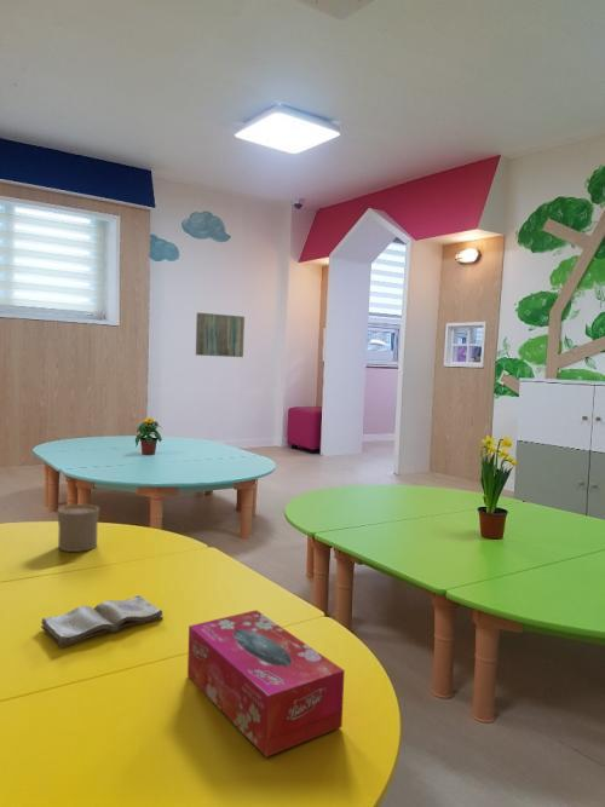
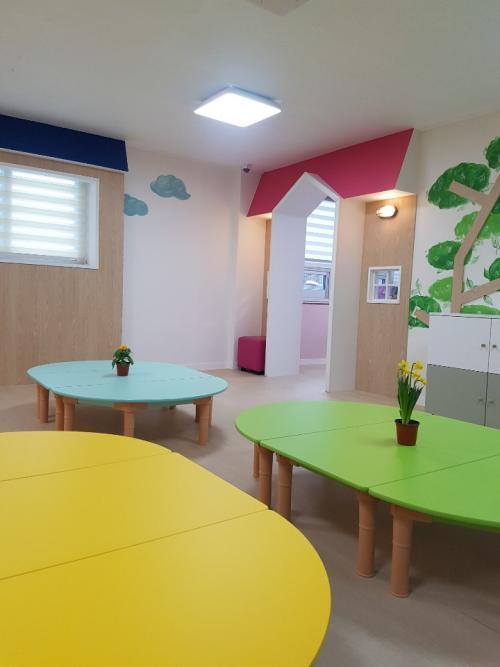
- wall art (220, 335)
- cup (77, 526)
- tissue box (260, 673)
- diary (103, 617)
